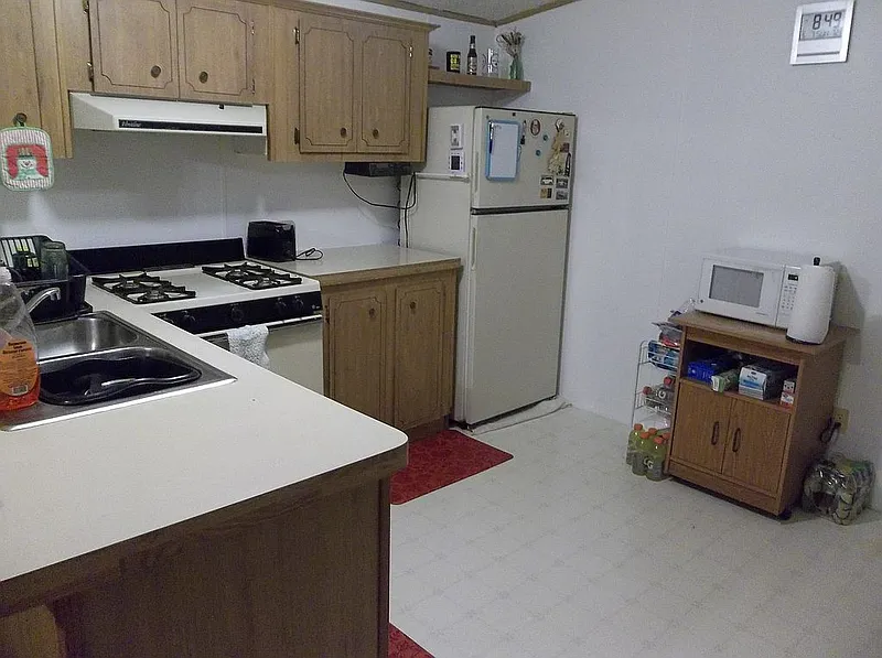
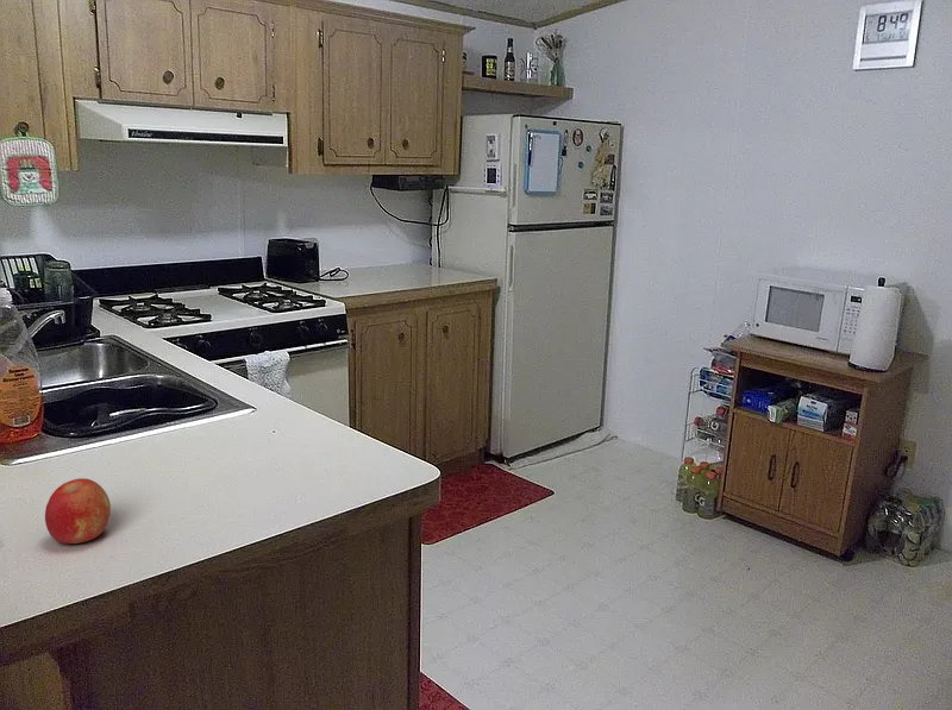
+ fruit (77, 509)
